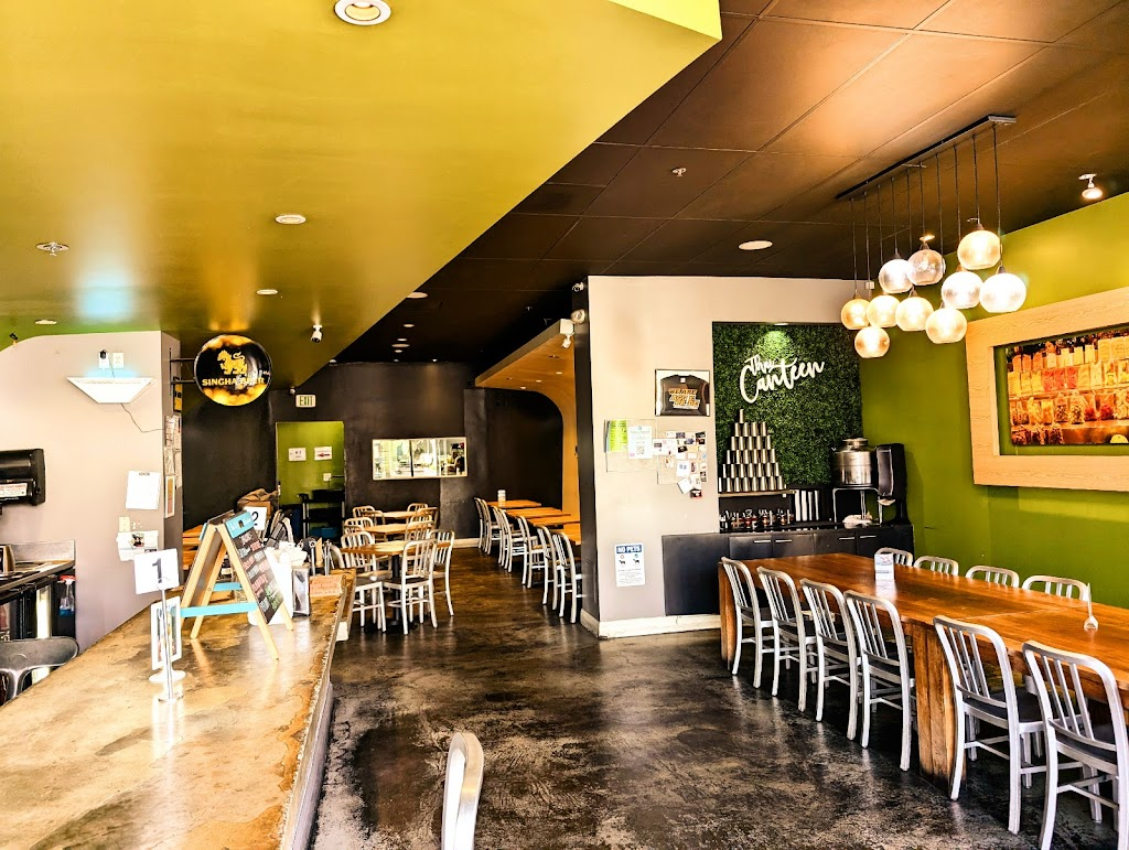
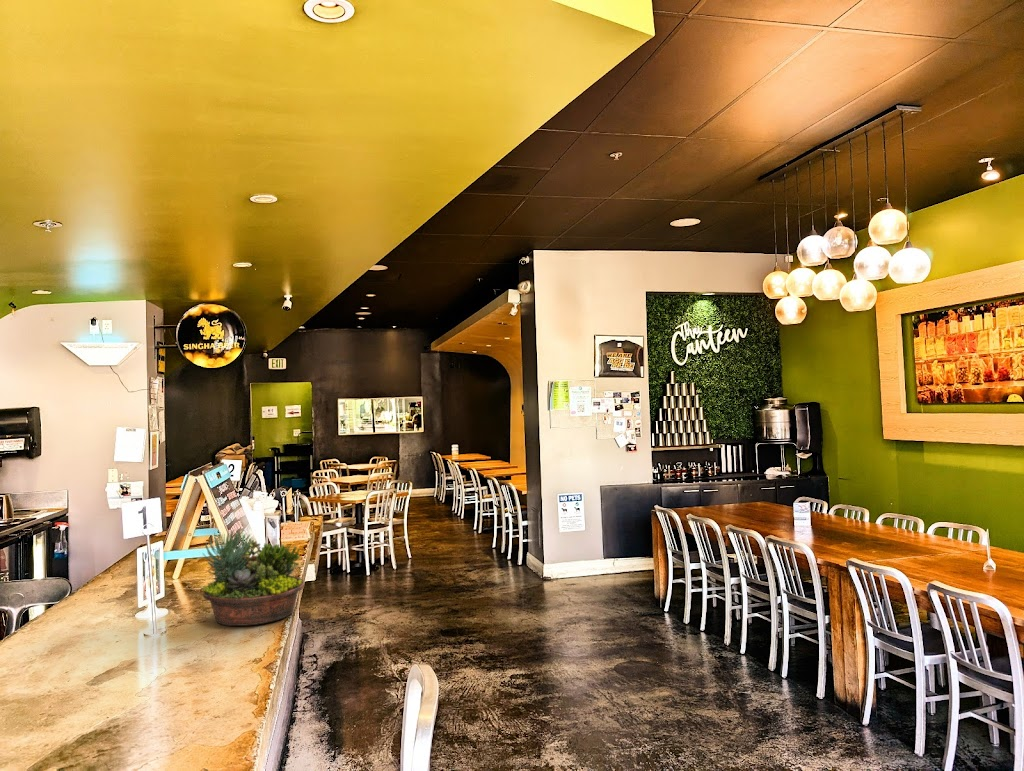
+ succulent planter (255, 571)
